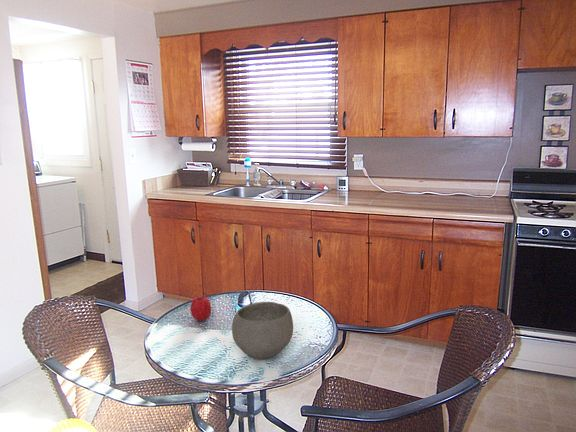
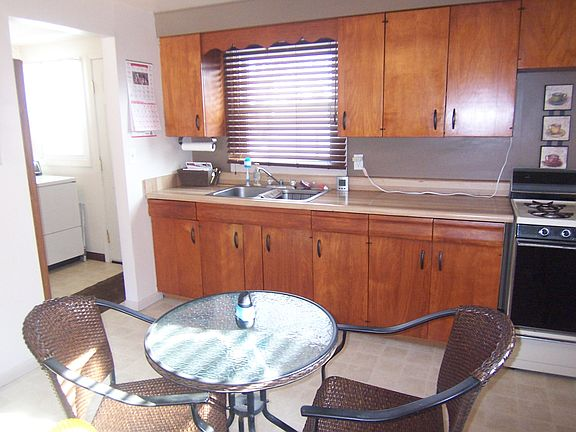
- fruit (200, 307)
- bowl (262, 332)
